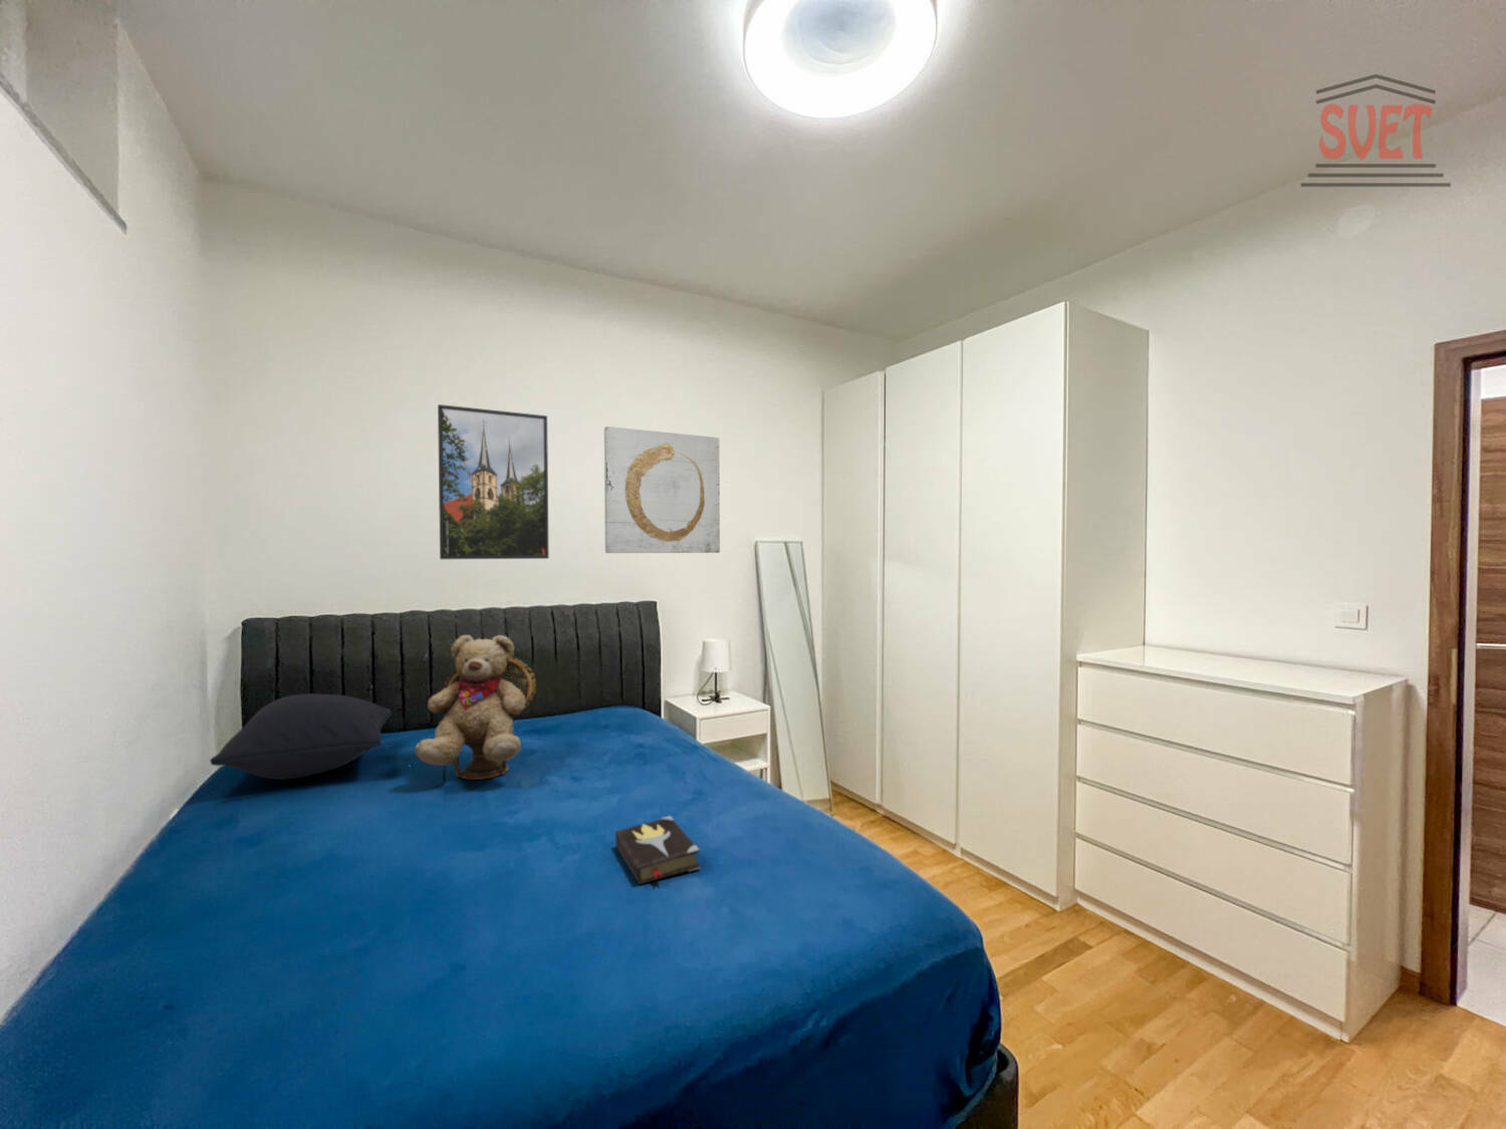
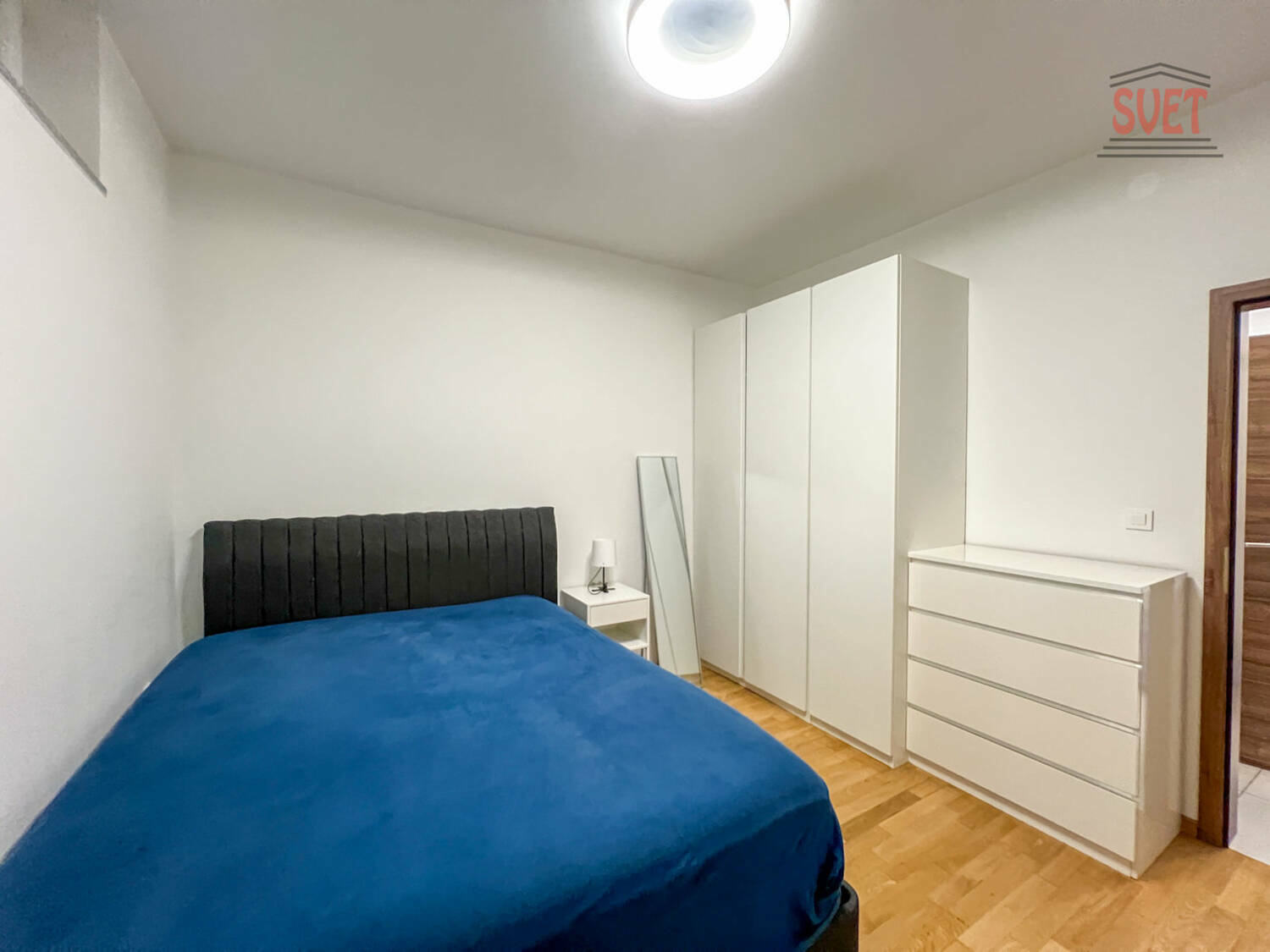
- hardback book (656, 846)
- teddy bear (476, 708)
- pillow (312, 734)
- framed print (494, 485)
- wall art (664, 492)
